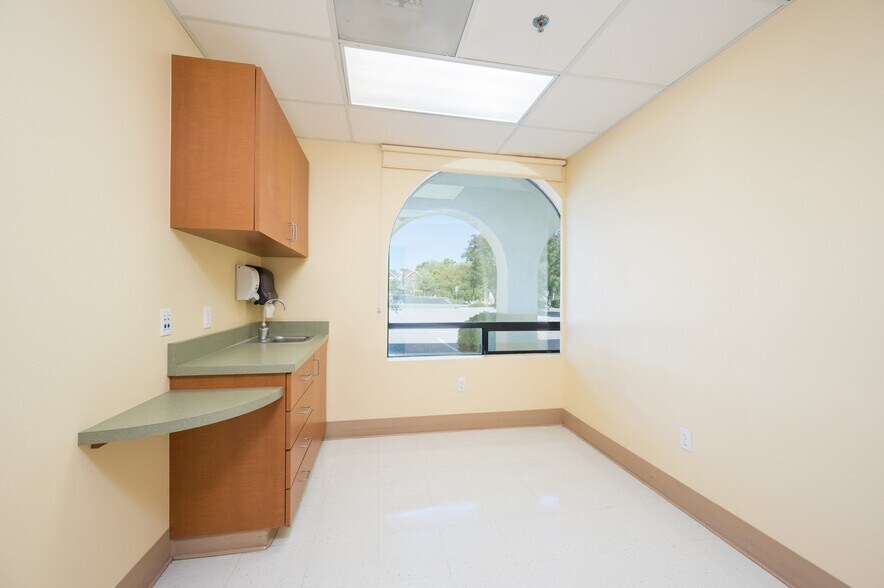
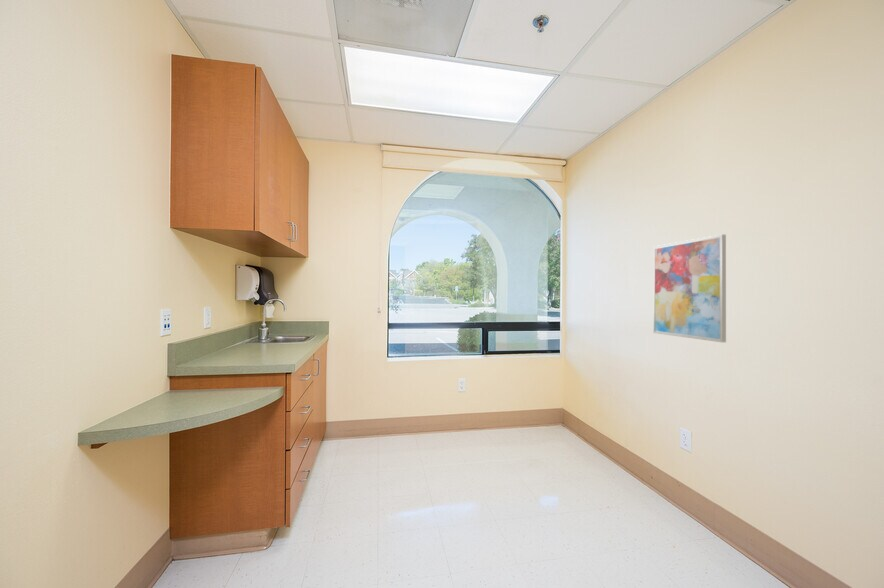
+ wall art (685, 289)
